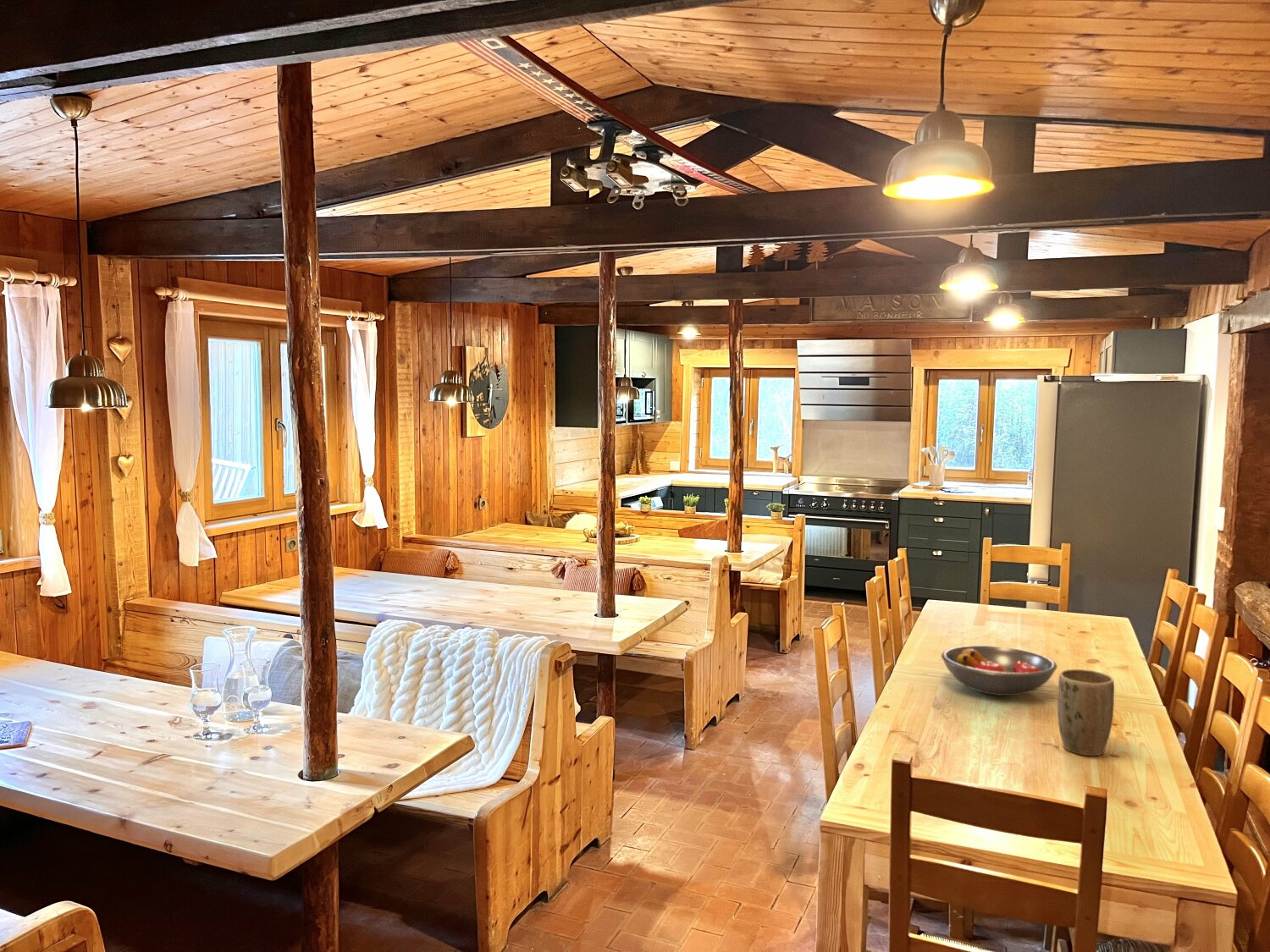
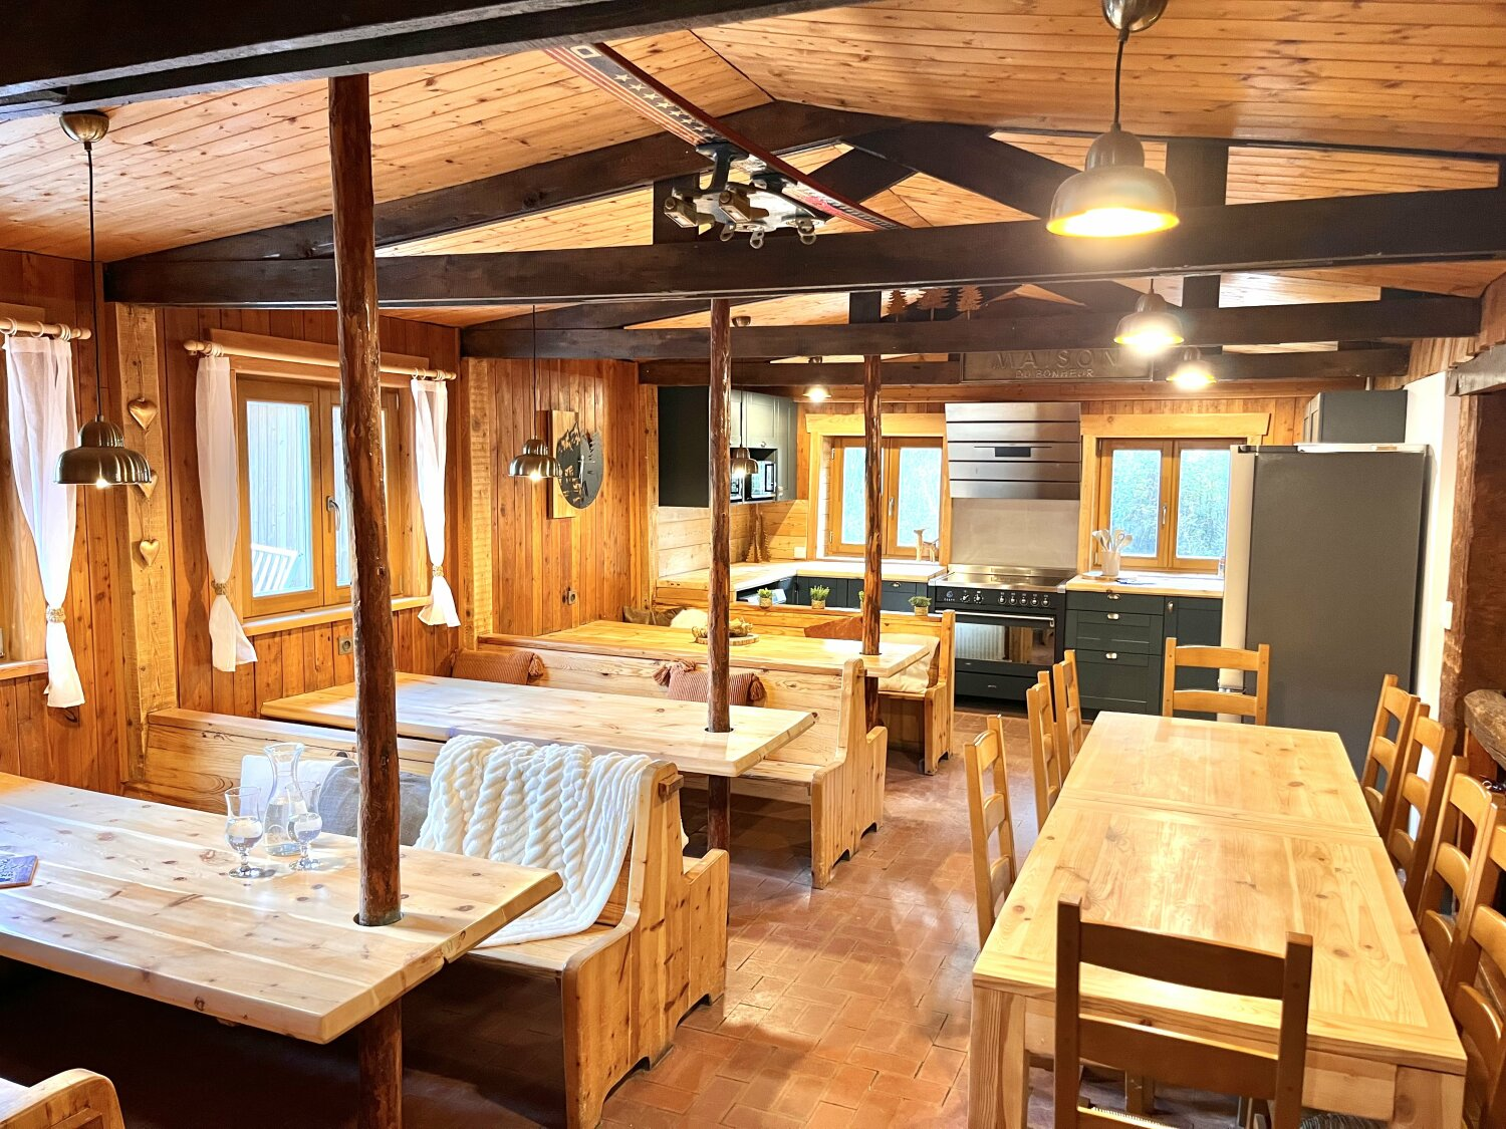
- plant pot (1085, 713)
- fruit bowl (997, 669)
